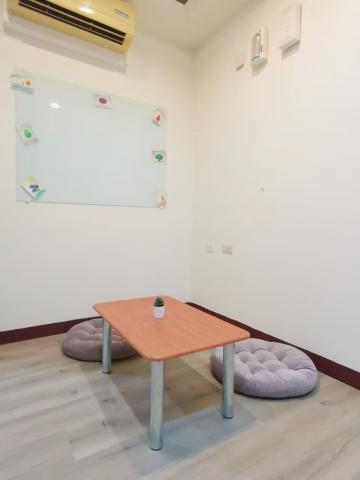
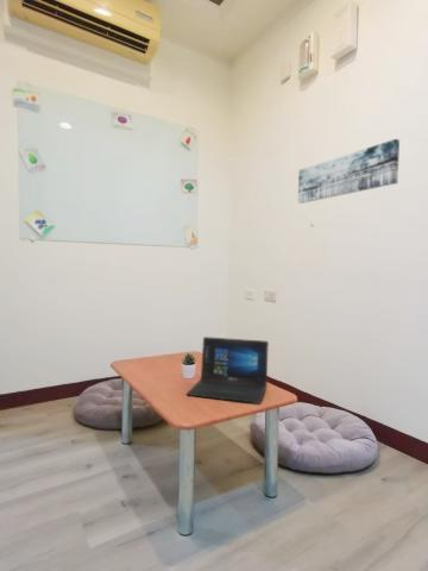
+ laptop (228, 366)
+ wall art (341, 175)
